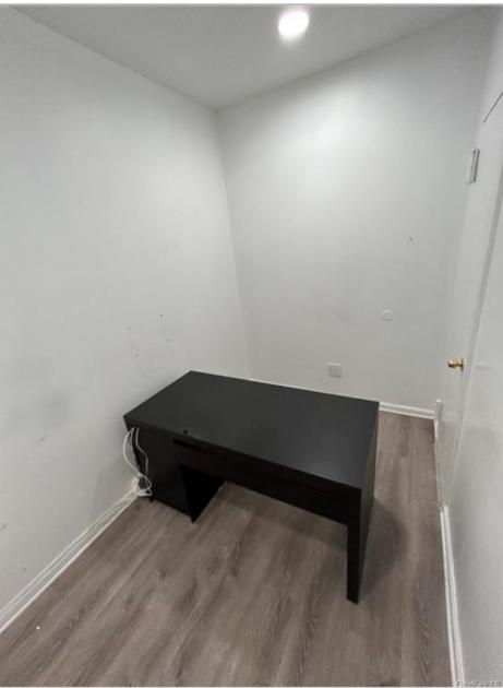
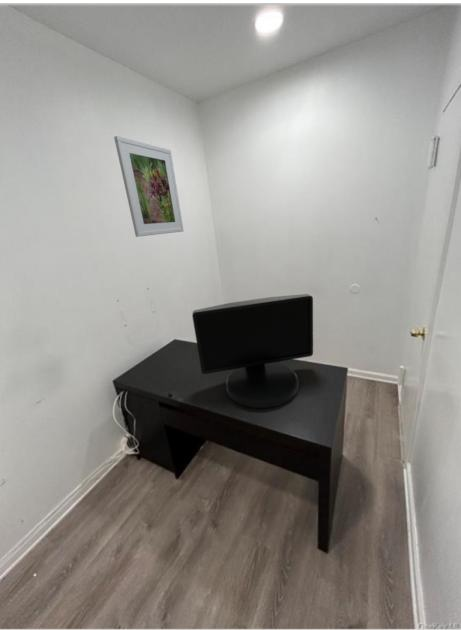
+ monitor (258, 346)
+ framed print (154, 191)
